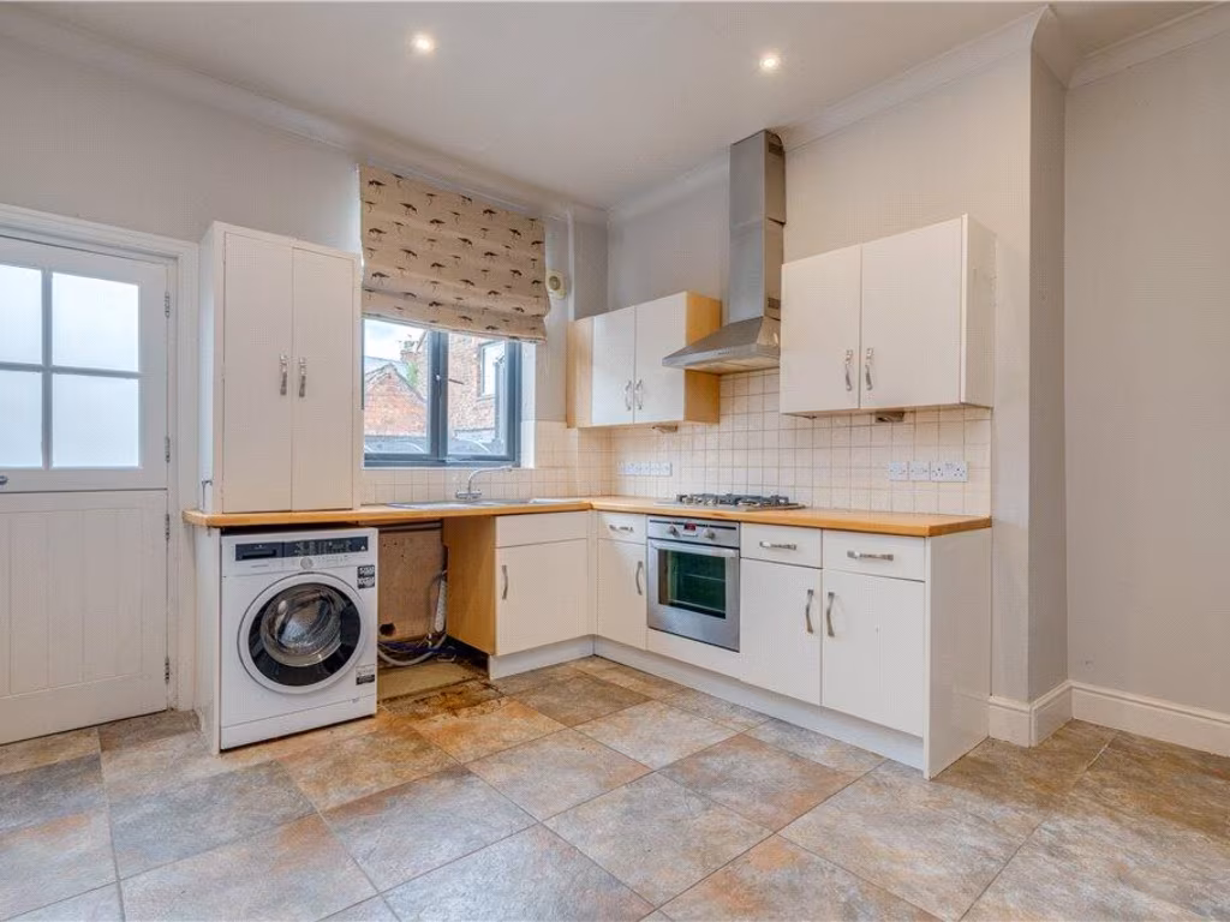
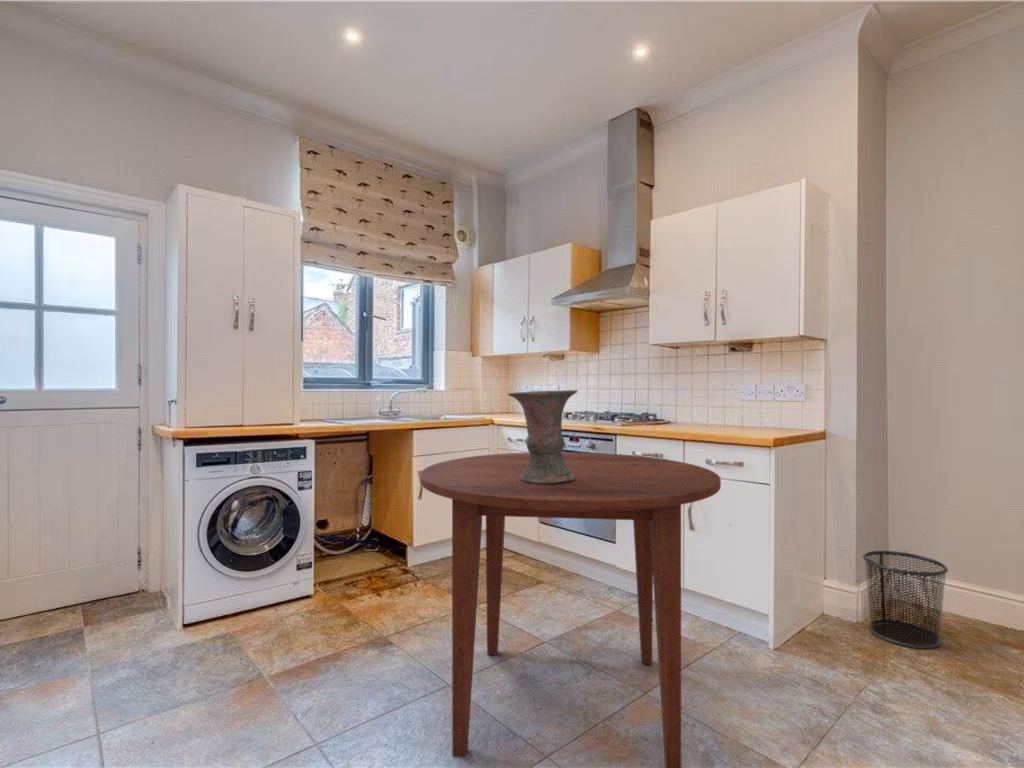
+ waste bin (903, 598)
+ dining table (501, 583)
+ vase (542, 433)
